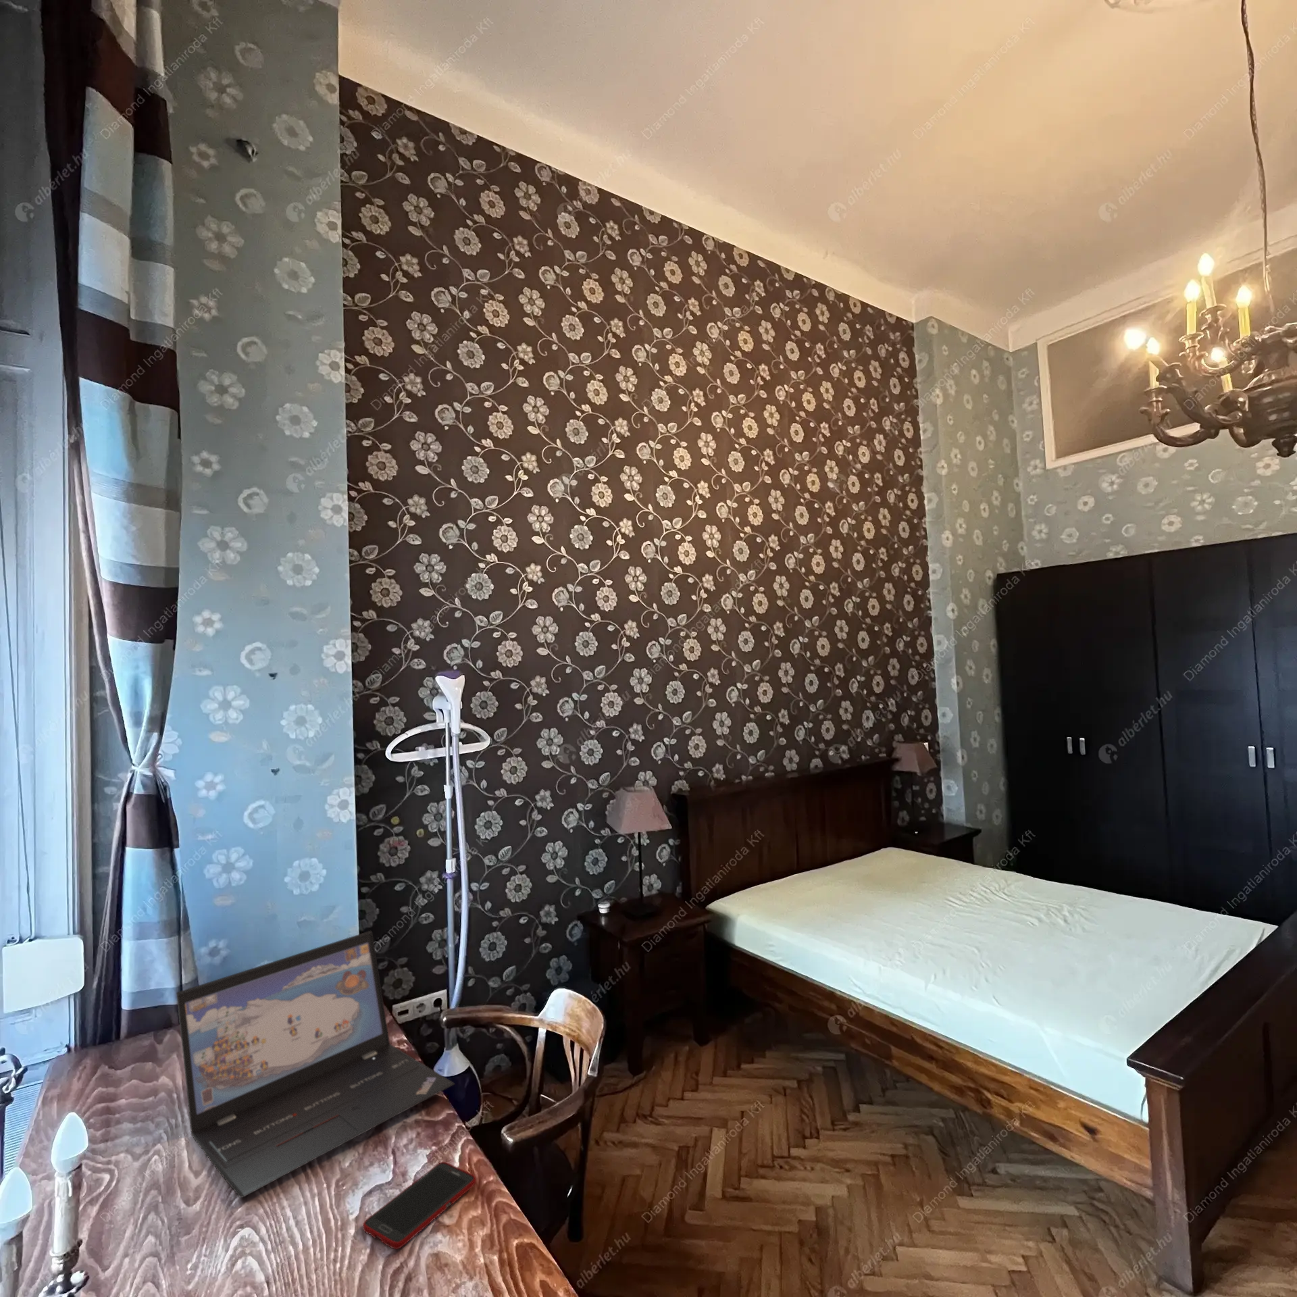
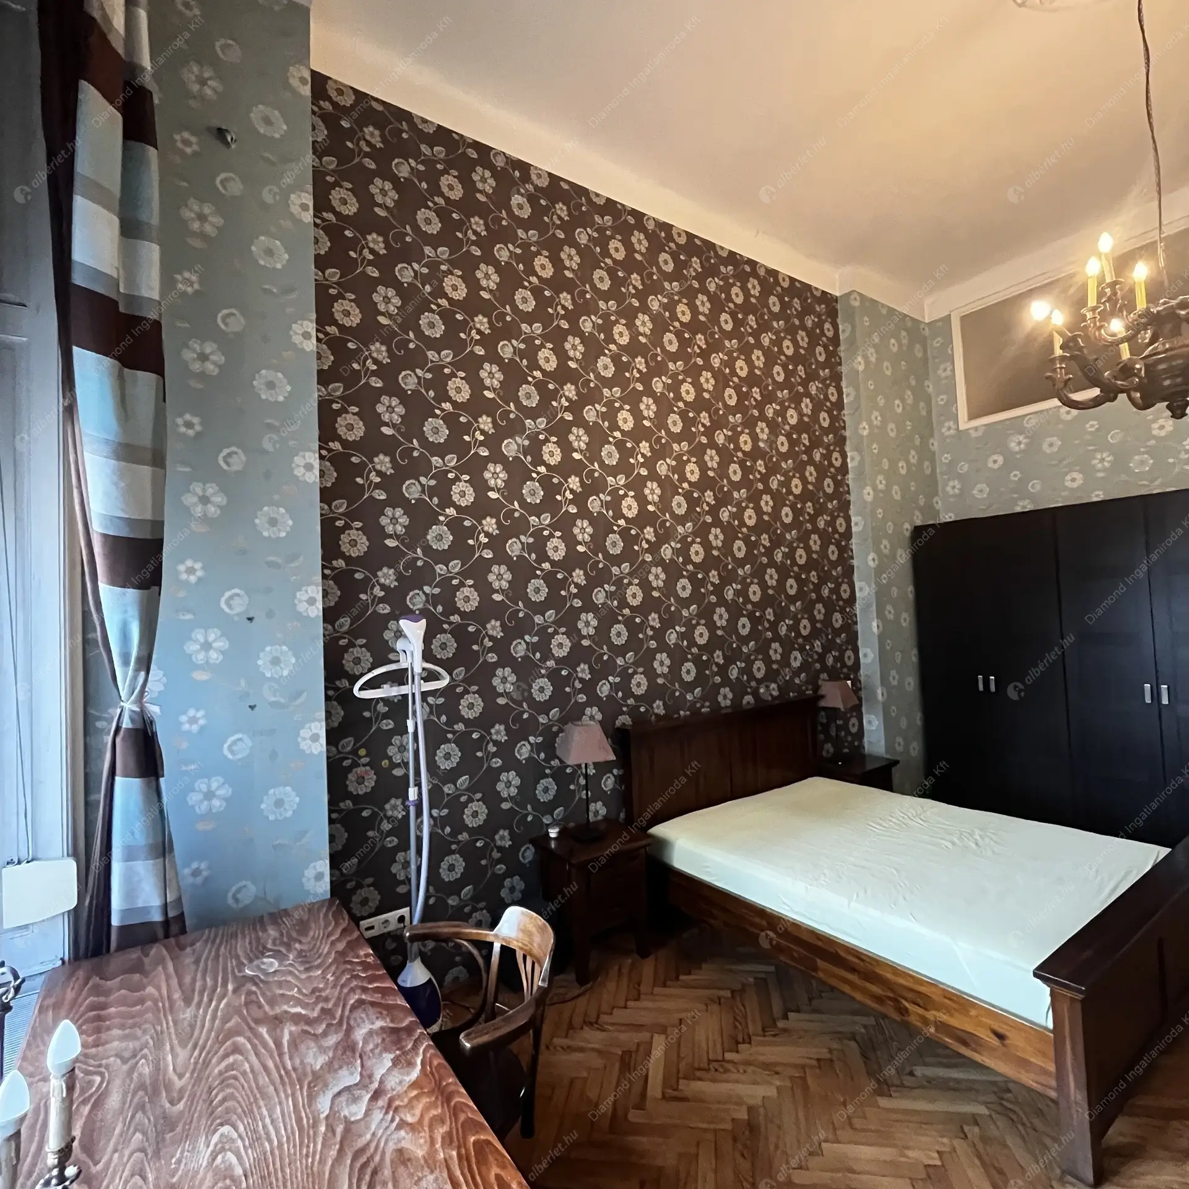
- cell phone (422, 1202)
- laptop (318, 1042)
